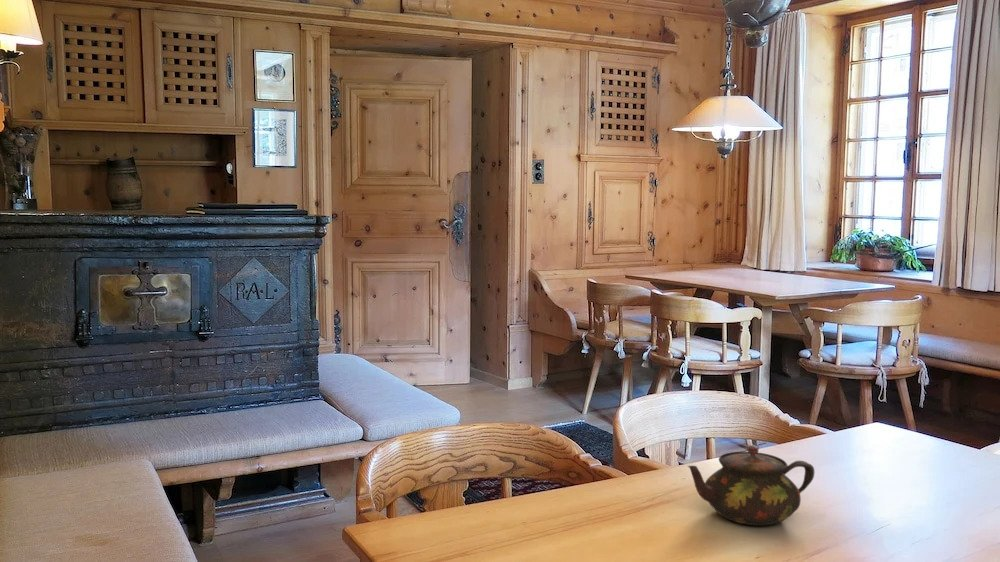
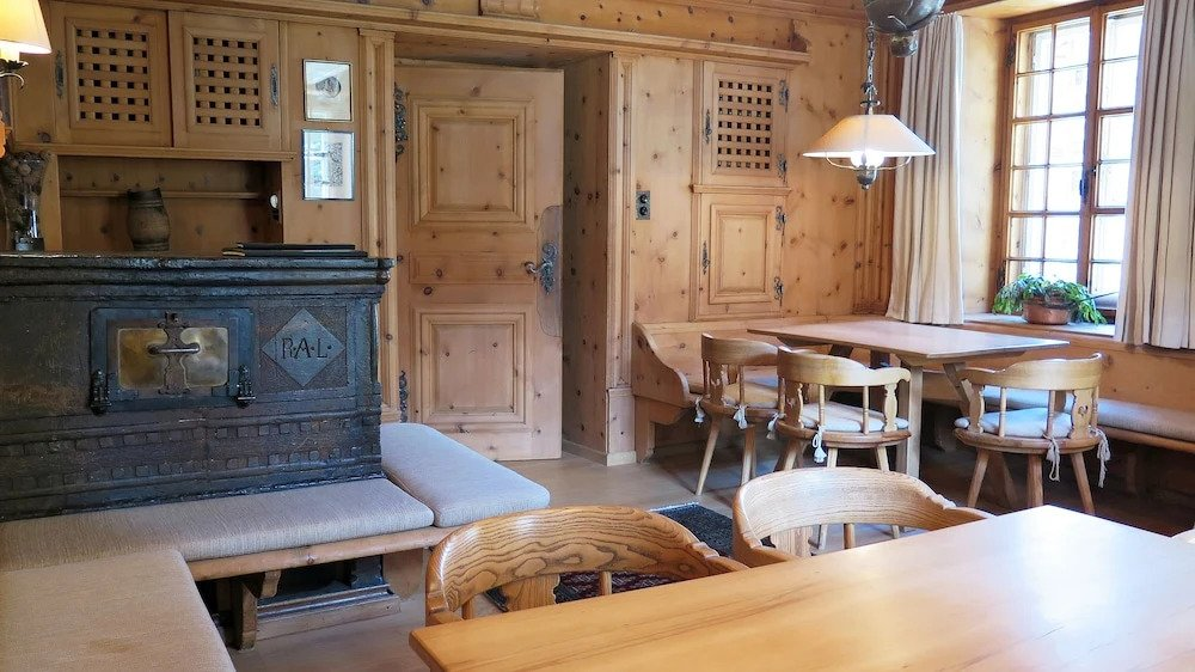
- teapot (750, 480)
